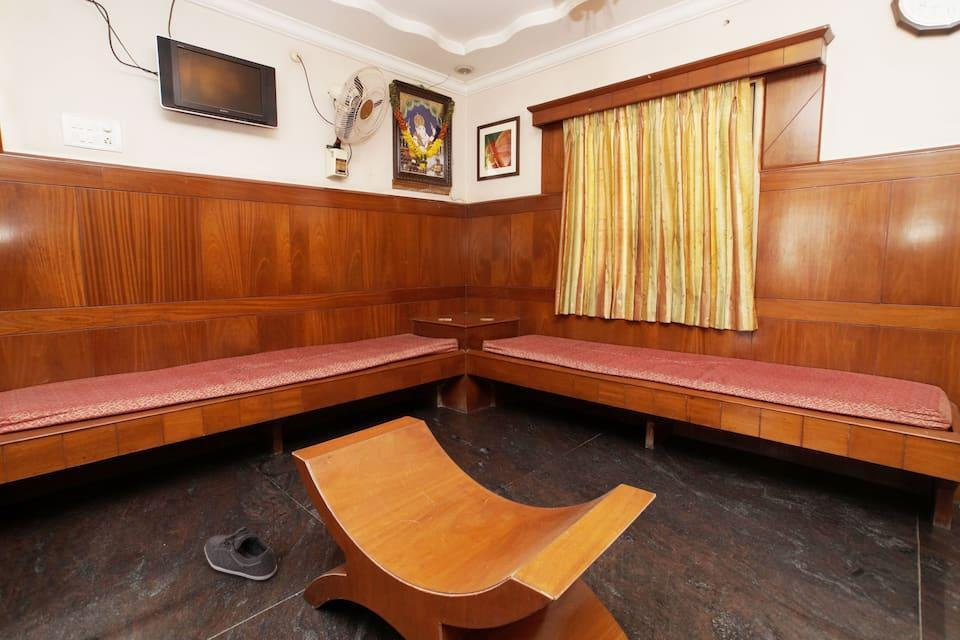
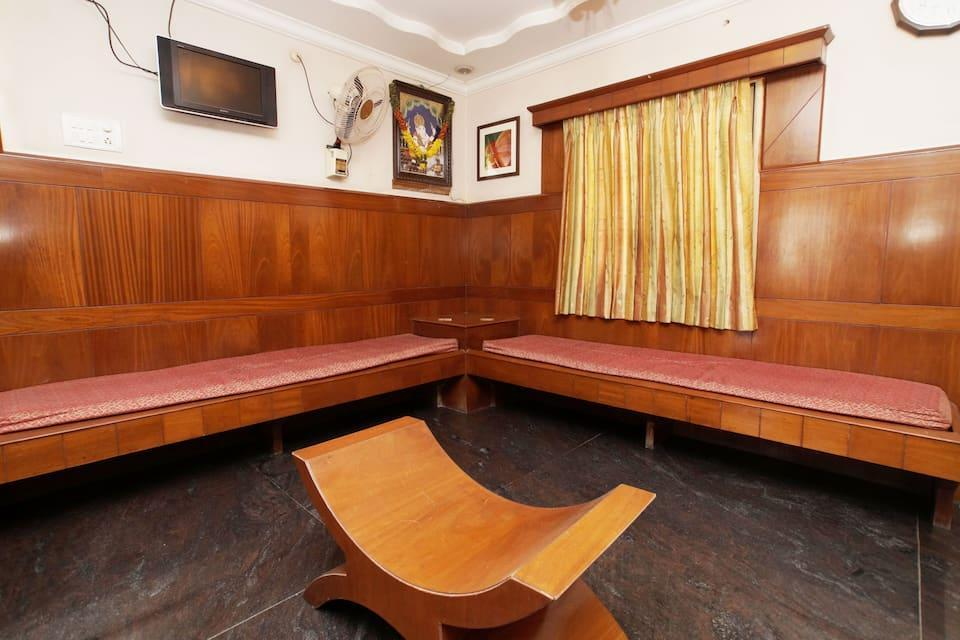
- shoe (238, 548)
